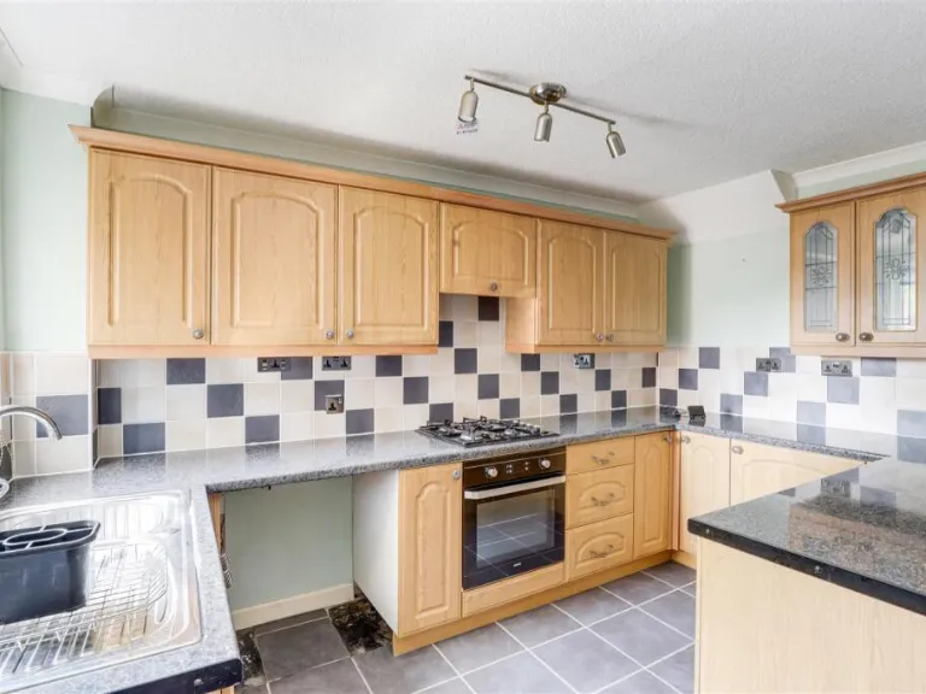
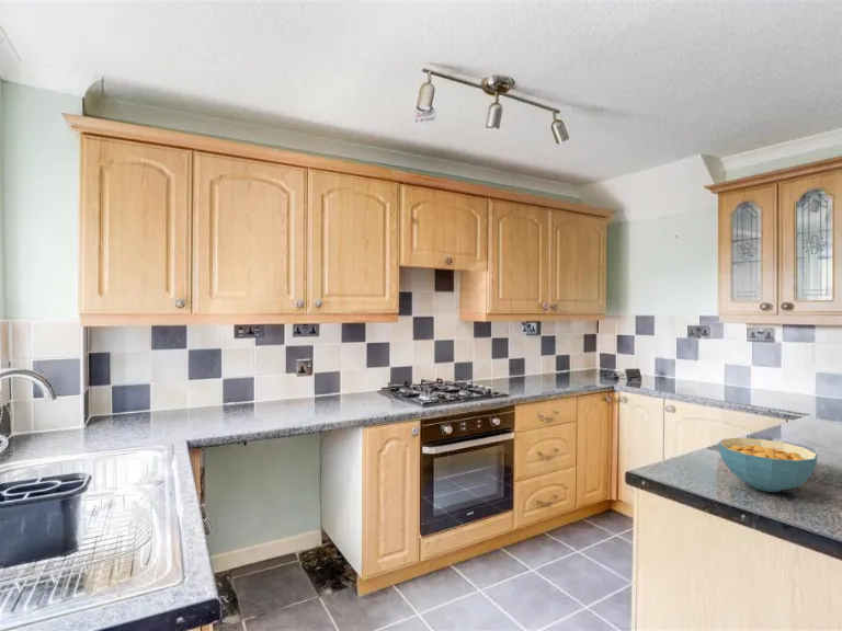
+ cereal bowl (765, 468)
